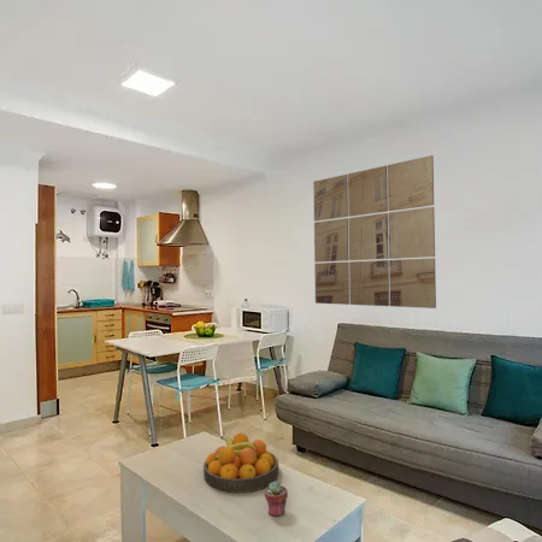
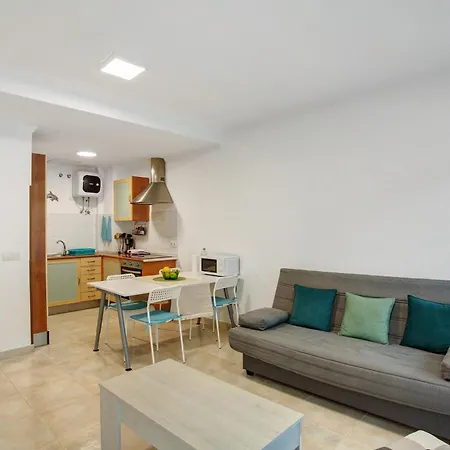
- fruit bowl (241, 456)
- wall art (367, 237)
- potted succulent (276, 496)
